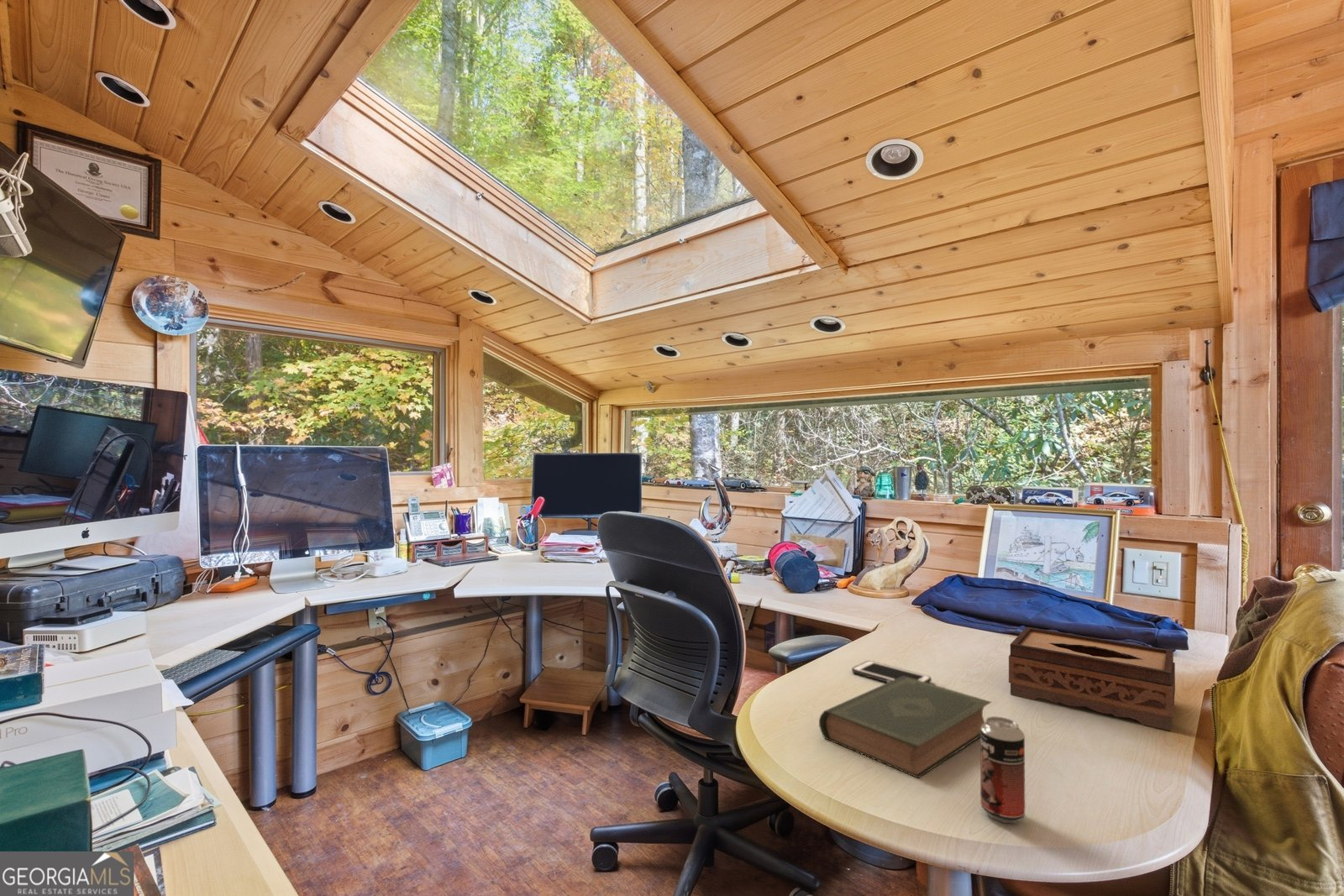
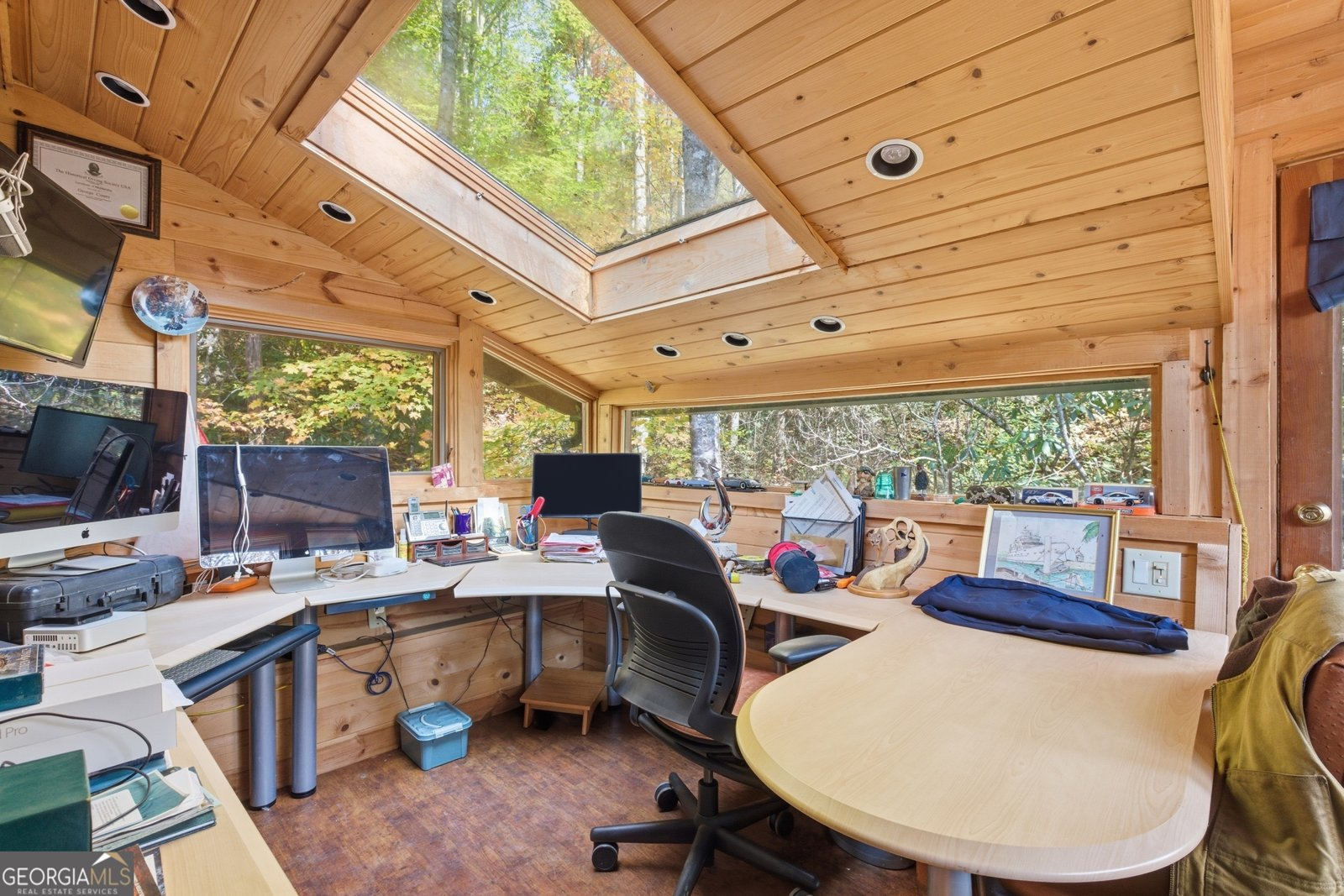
- book (906, 719)
- tissue box (1090, 673)
- cell phone (890, 674)
- beverage can (1002, 768)
